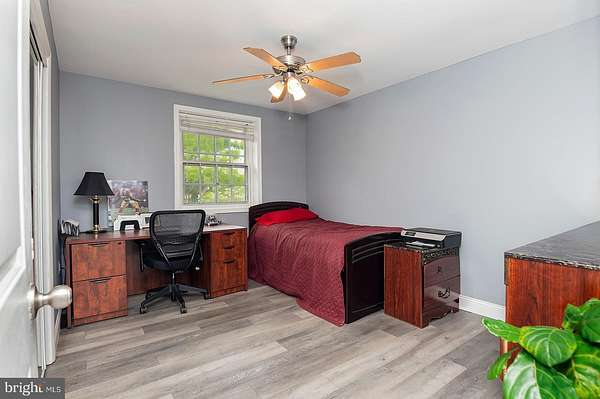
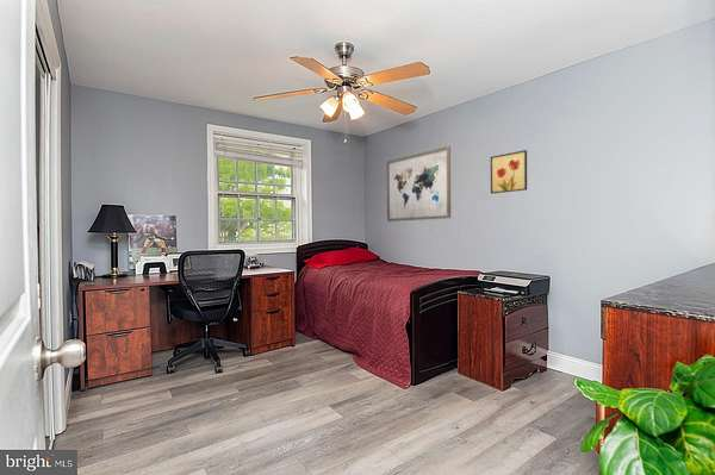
+ wall art (508, 173)
+ wall art (416, 187)
